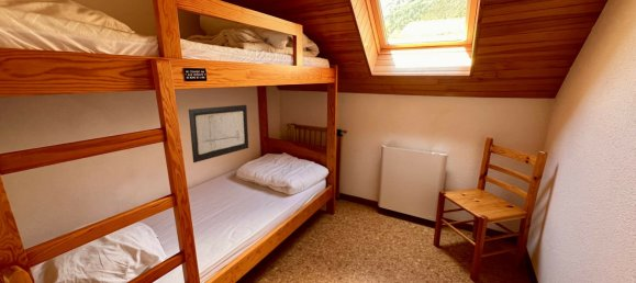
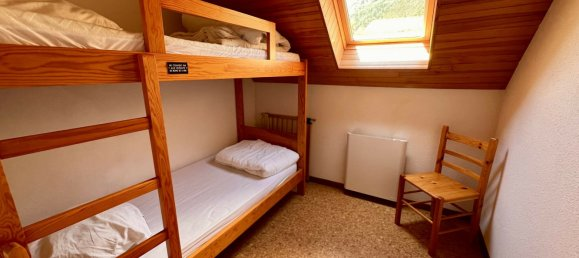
- wall art (222, 131)
